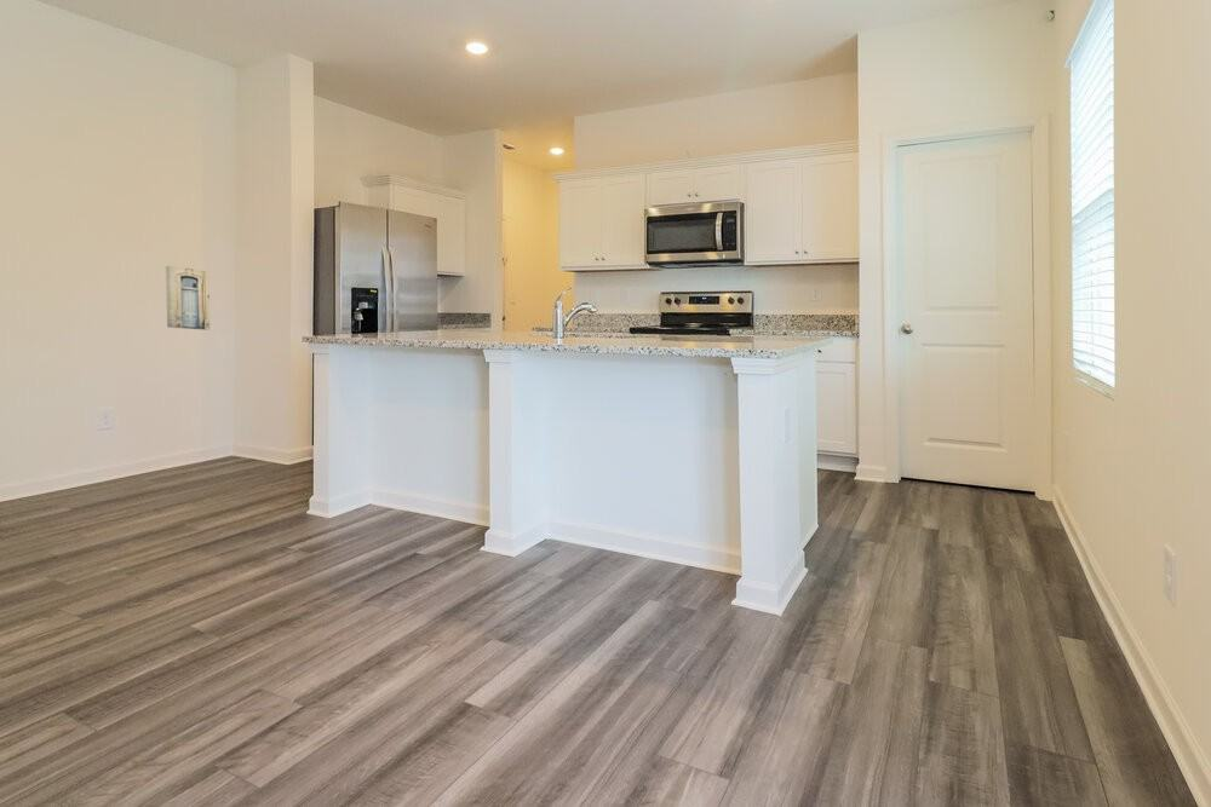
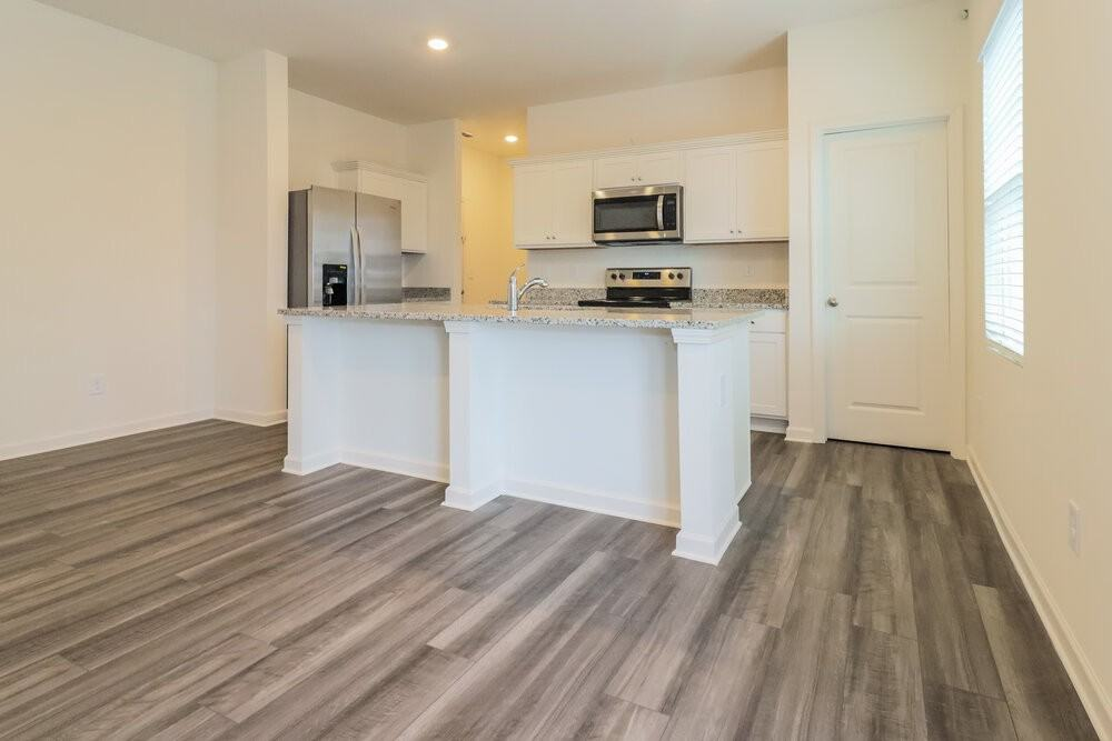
- wall art (188, 298)
